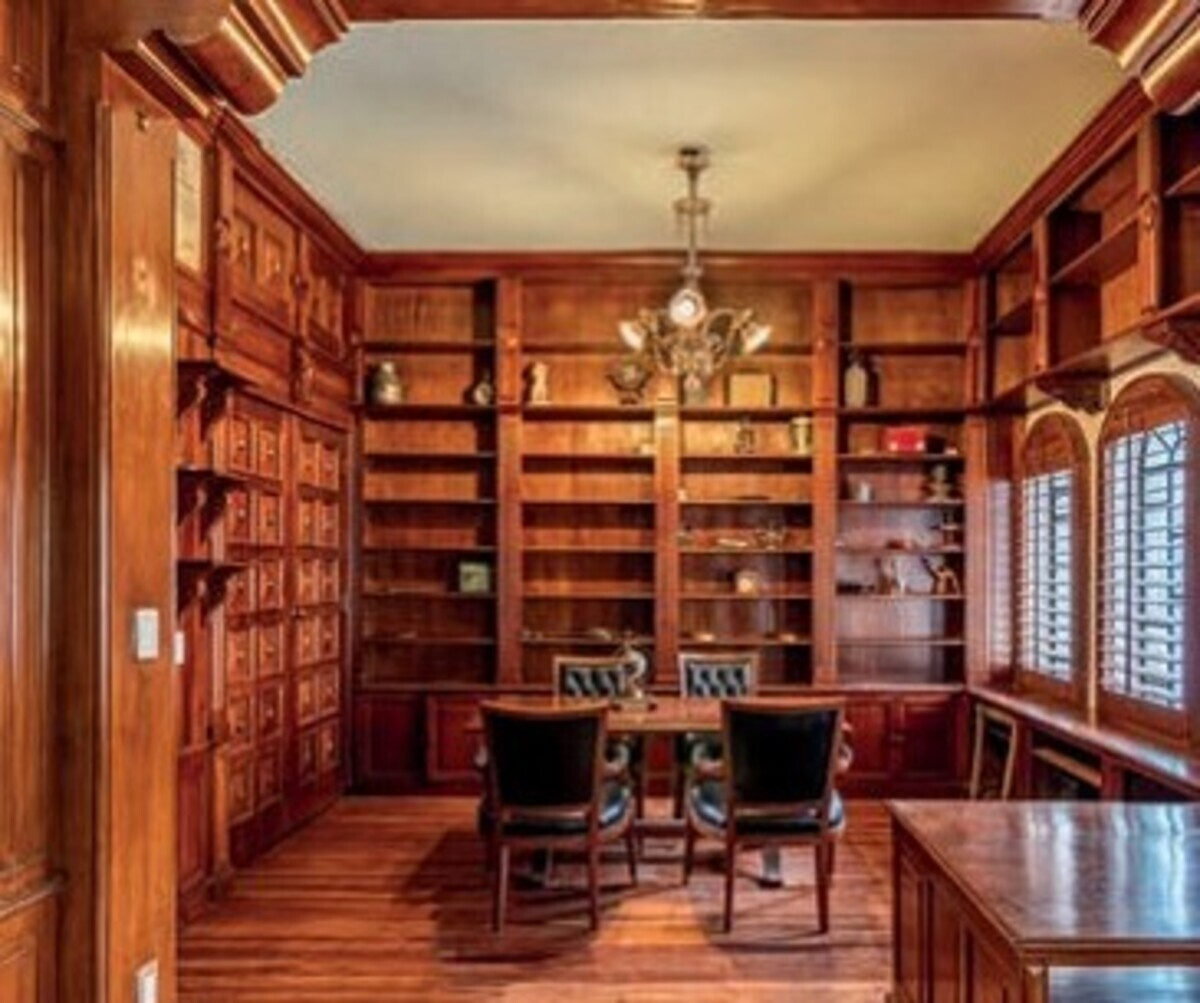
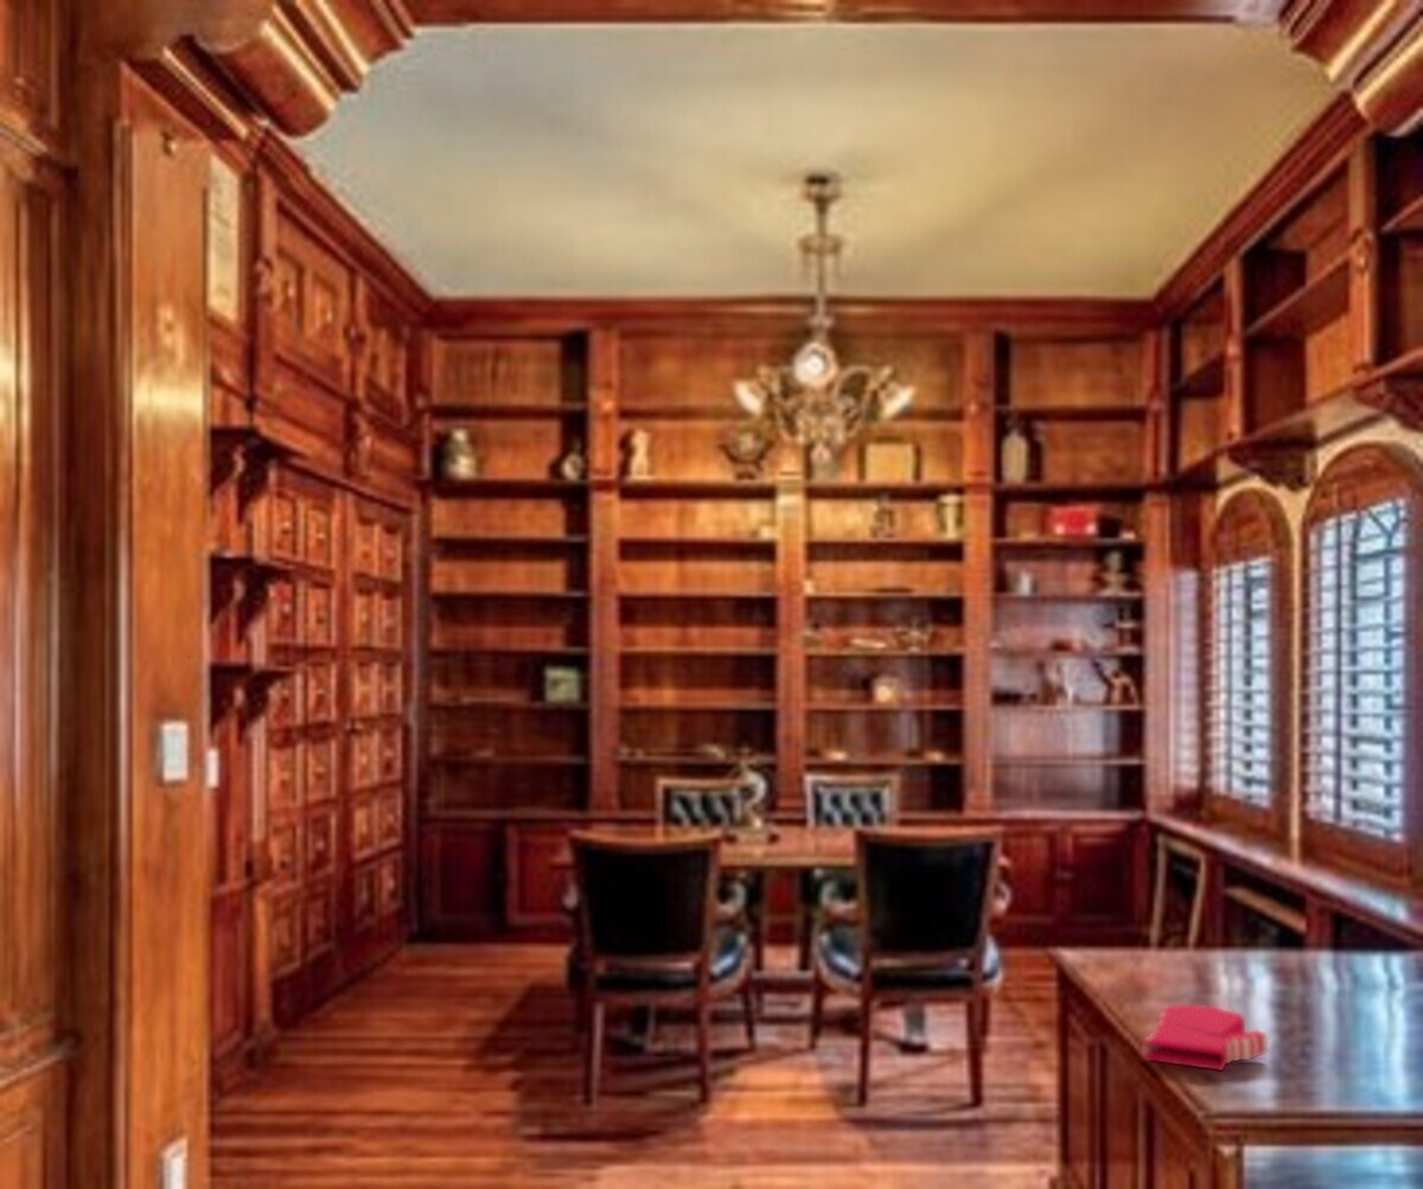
+ book (1208, 1036)
